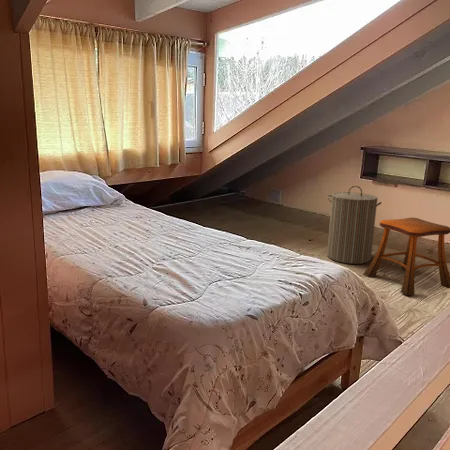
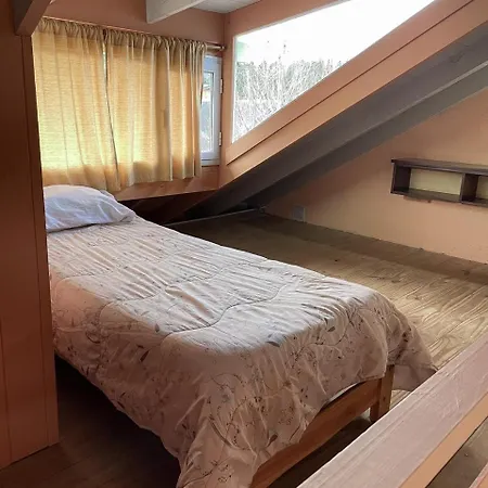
- stool (411, 252)
- laundry hamper (351, 222)
